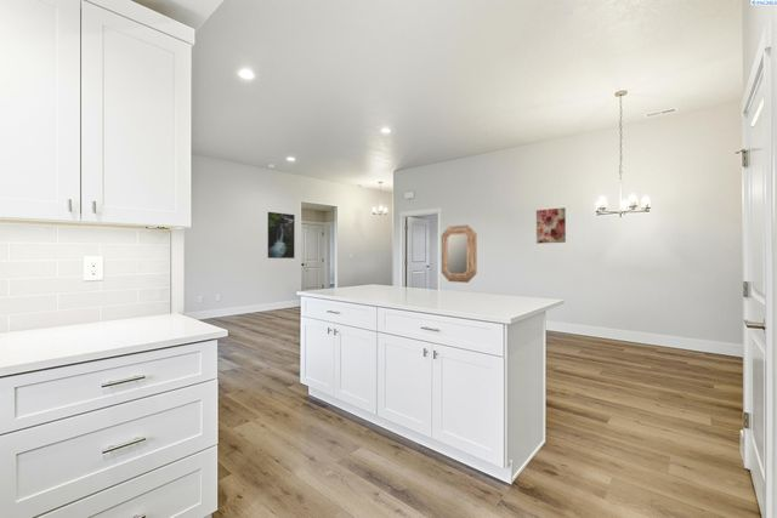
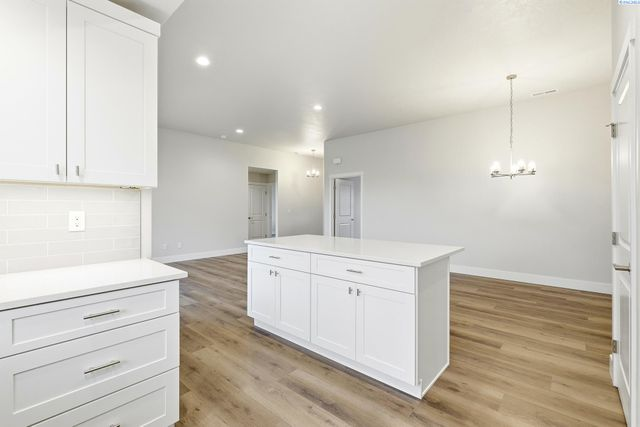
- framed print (280, 235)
- home mirror (458, 254)
- wall art (550, 226)
